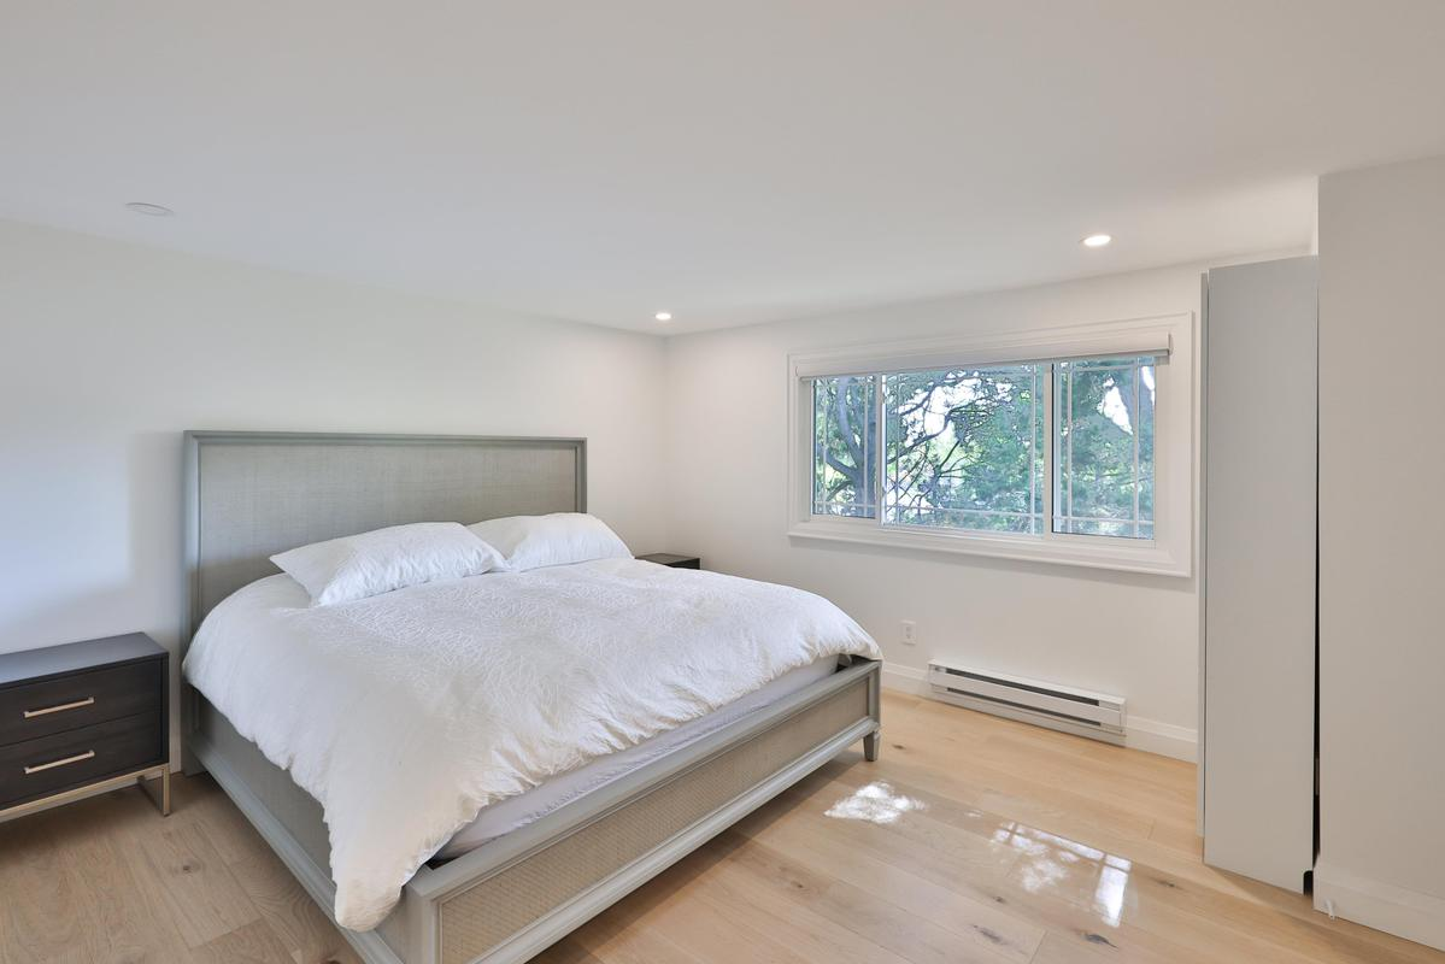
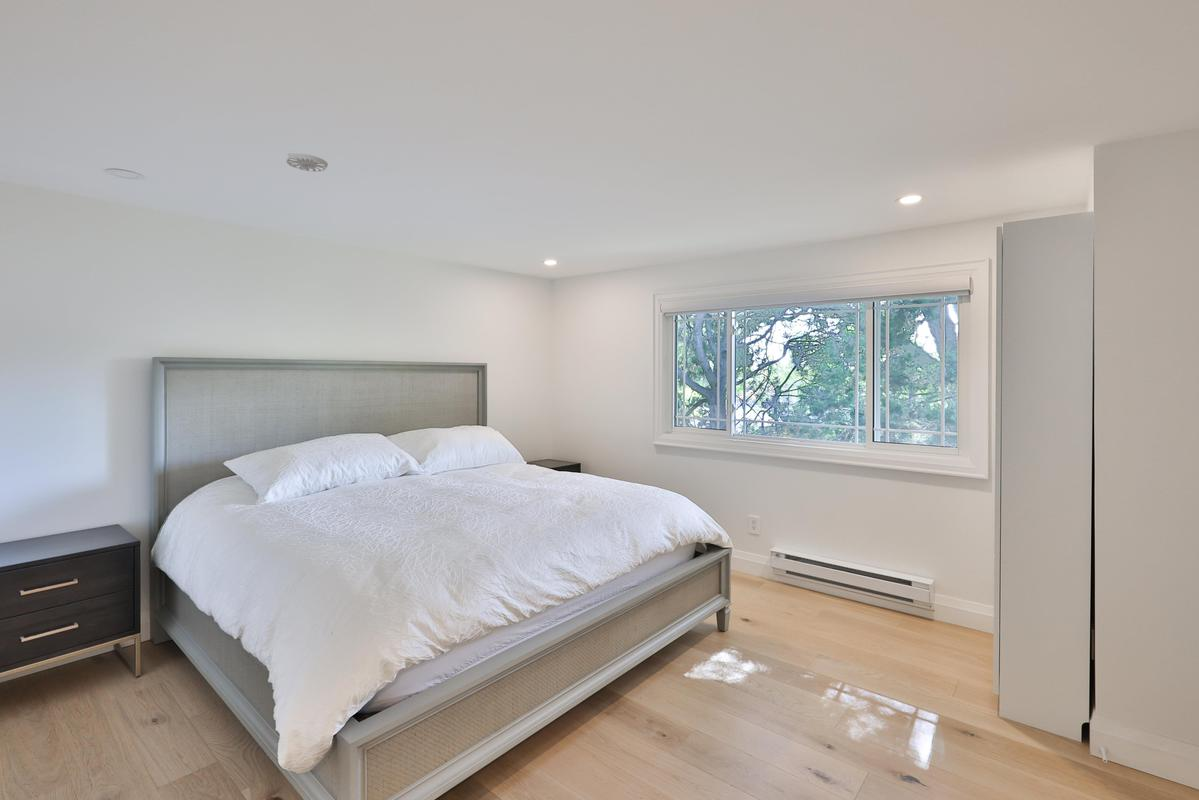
+ smoke detector (307, 164)
